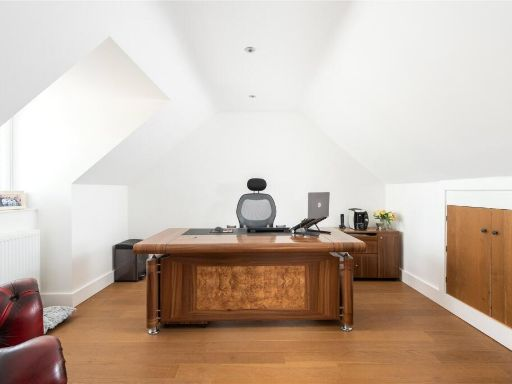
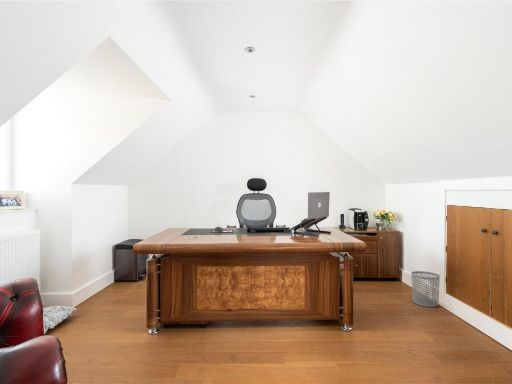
+ waste bin (425, 289)
